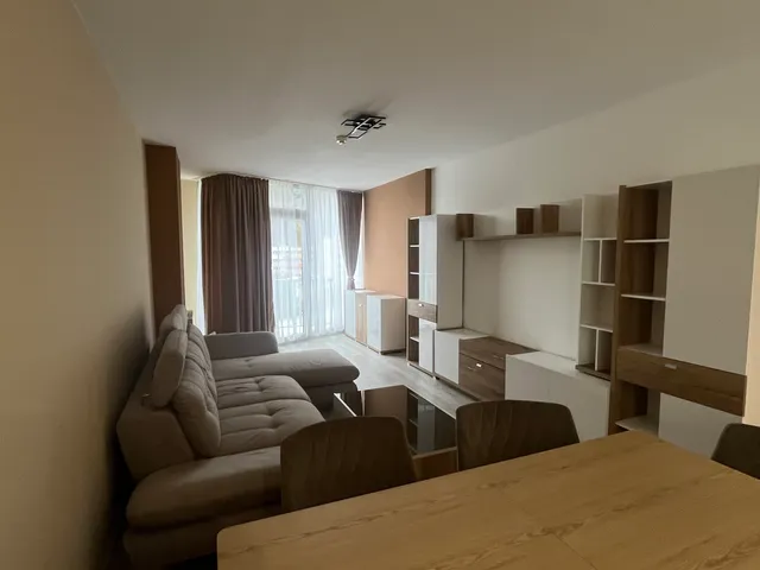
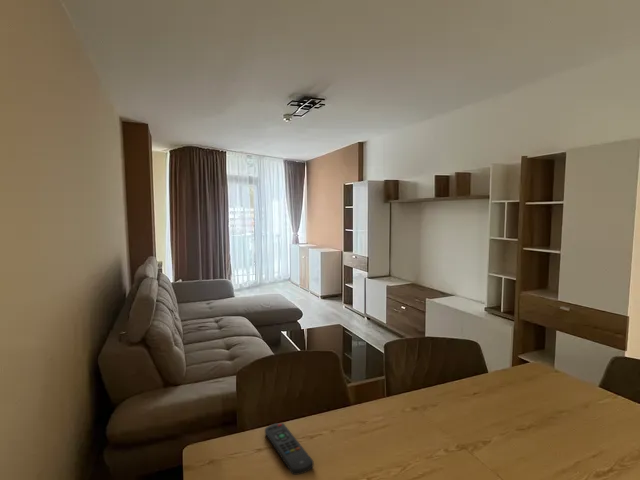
+ remote control (287, 446)
